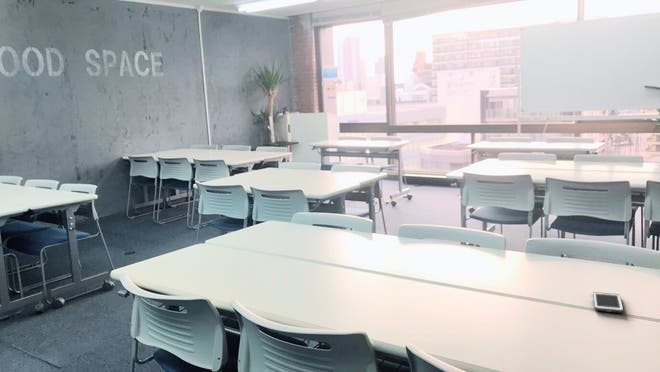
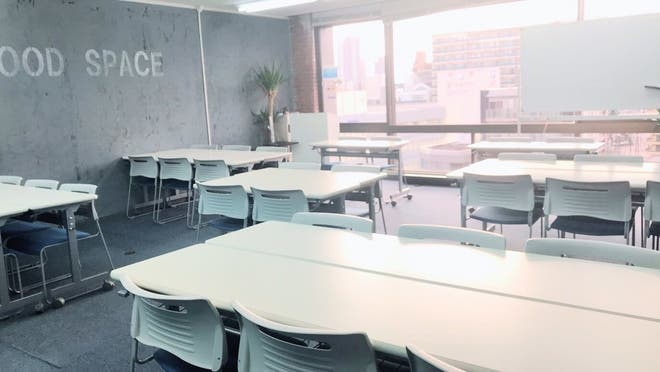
- cell phone (607, 302)
